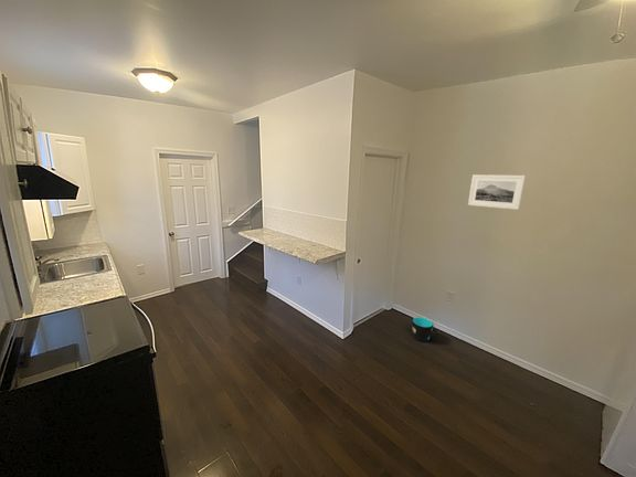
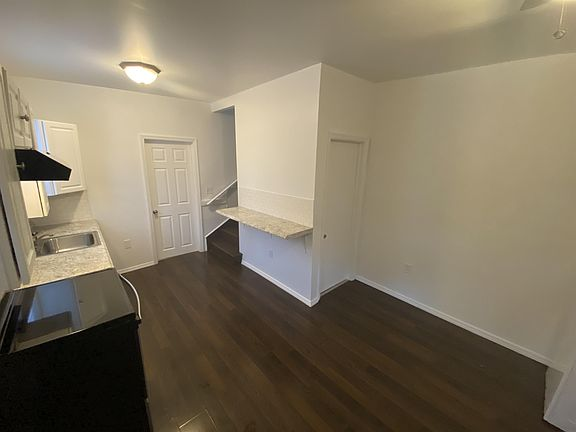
- cup sleeve (424, 330)
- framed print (495, 191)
